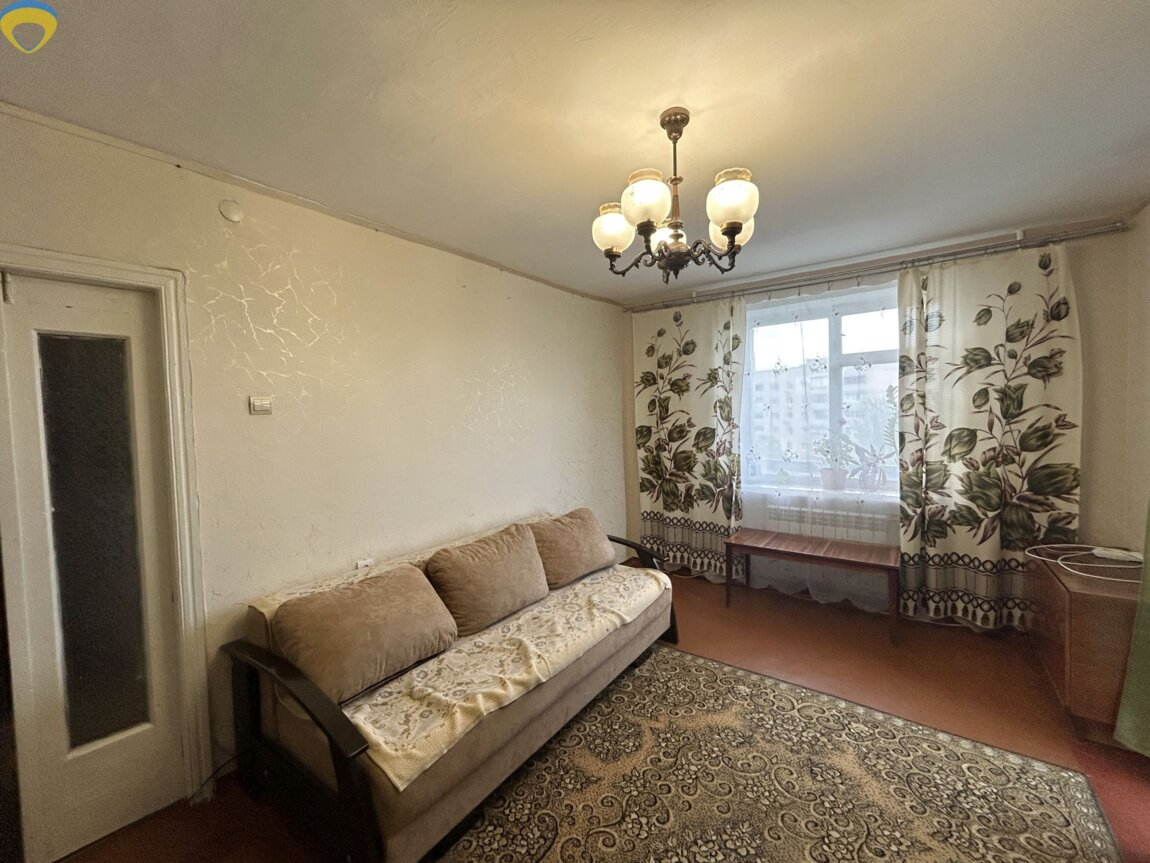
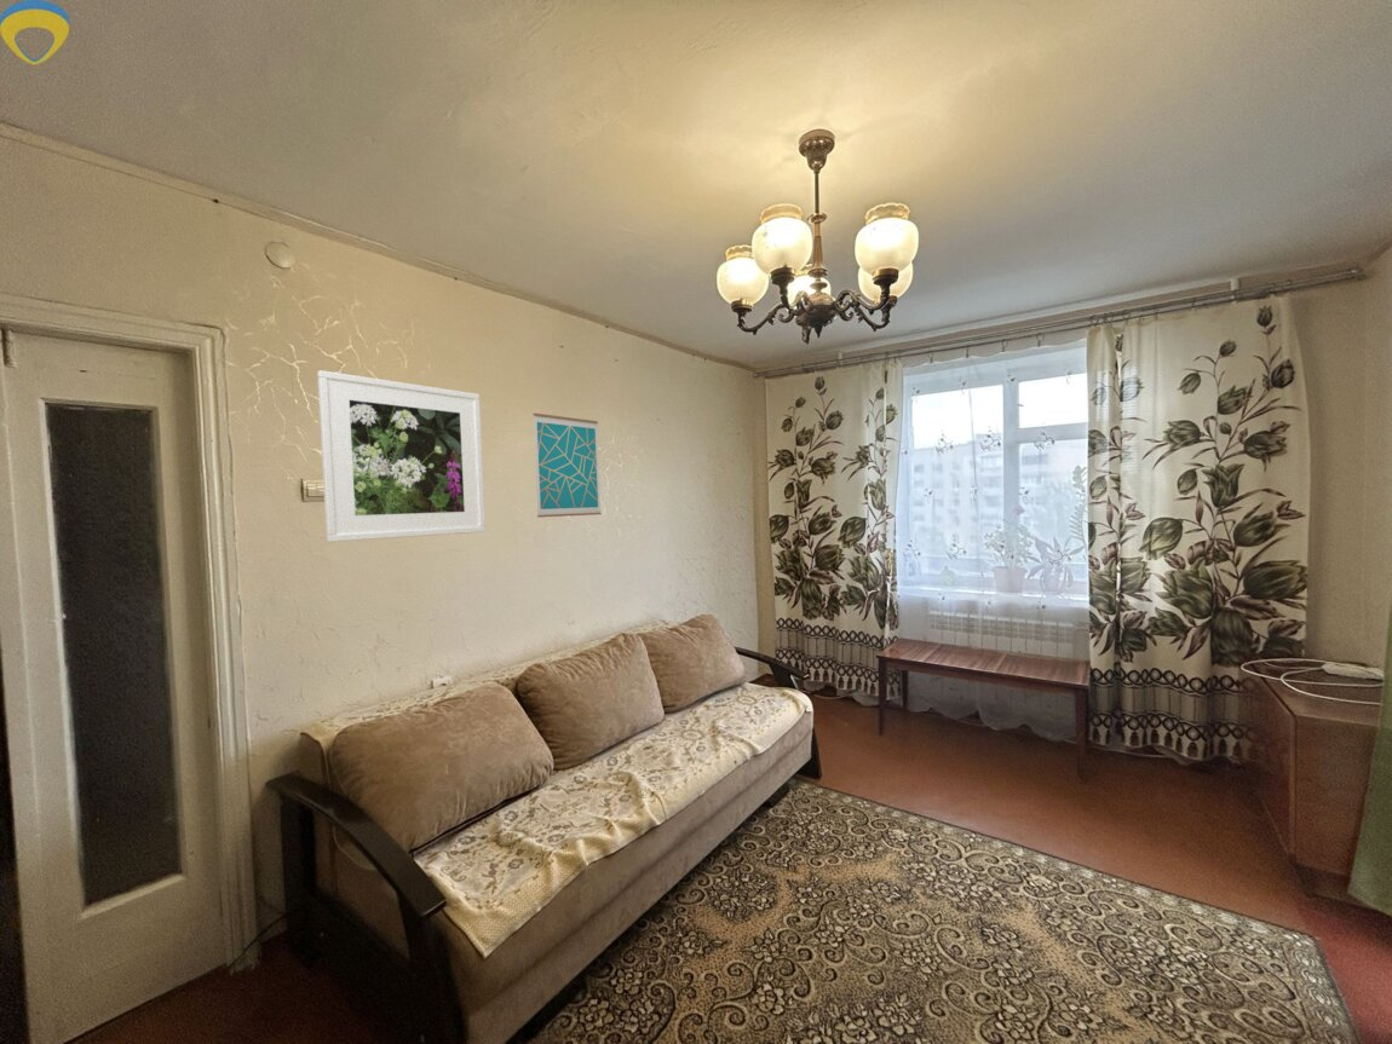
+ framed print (410, 460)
+ wall art (569, 466)
